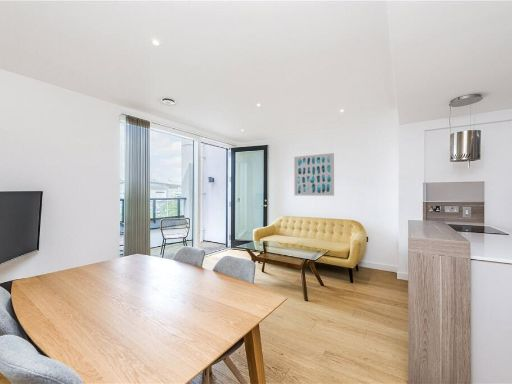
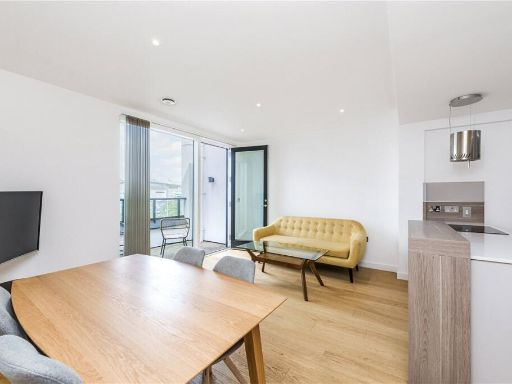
- wall art (313, 175)
